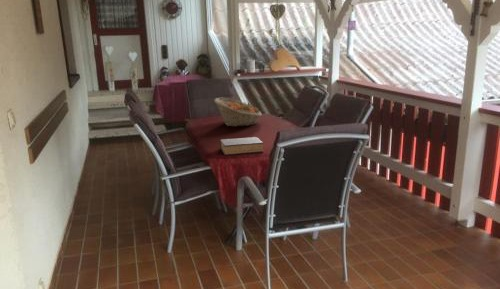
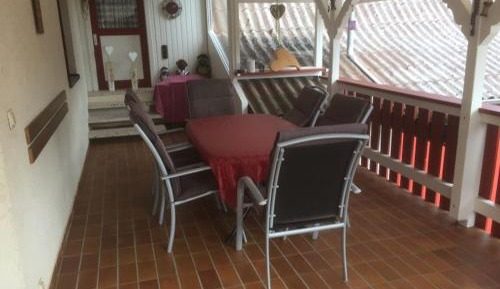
- fruit basket (238, 110)
- book (241, 145)
